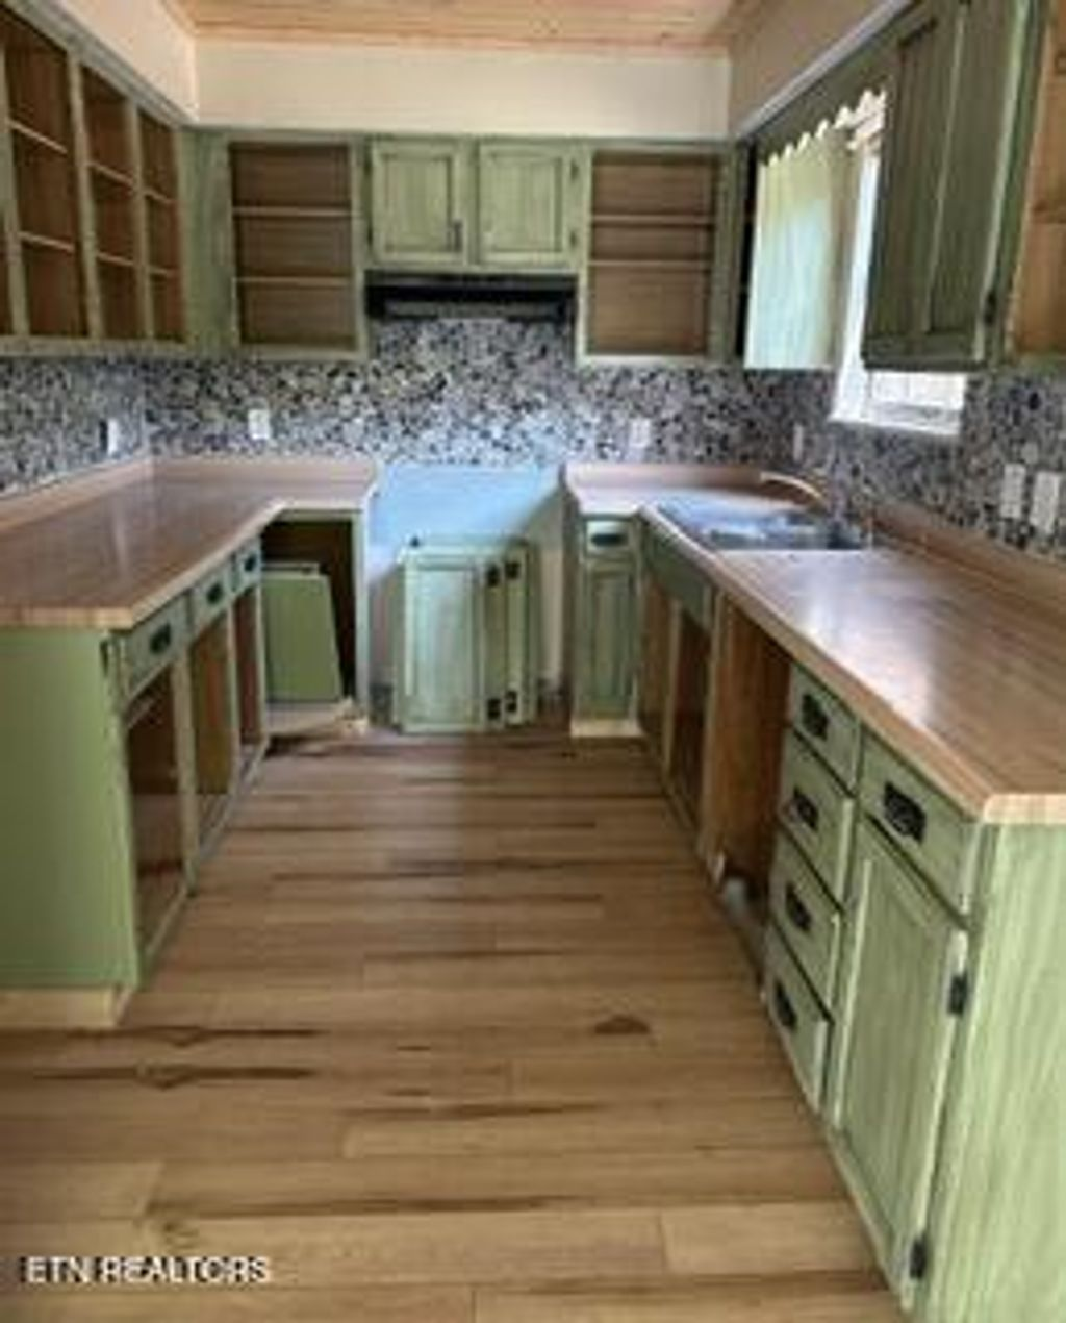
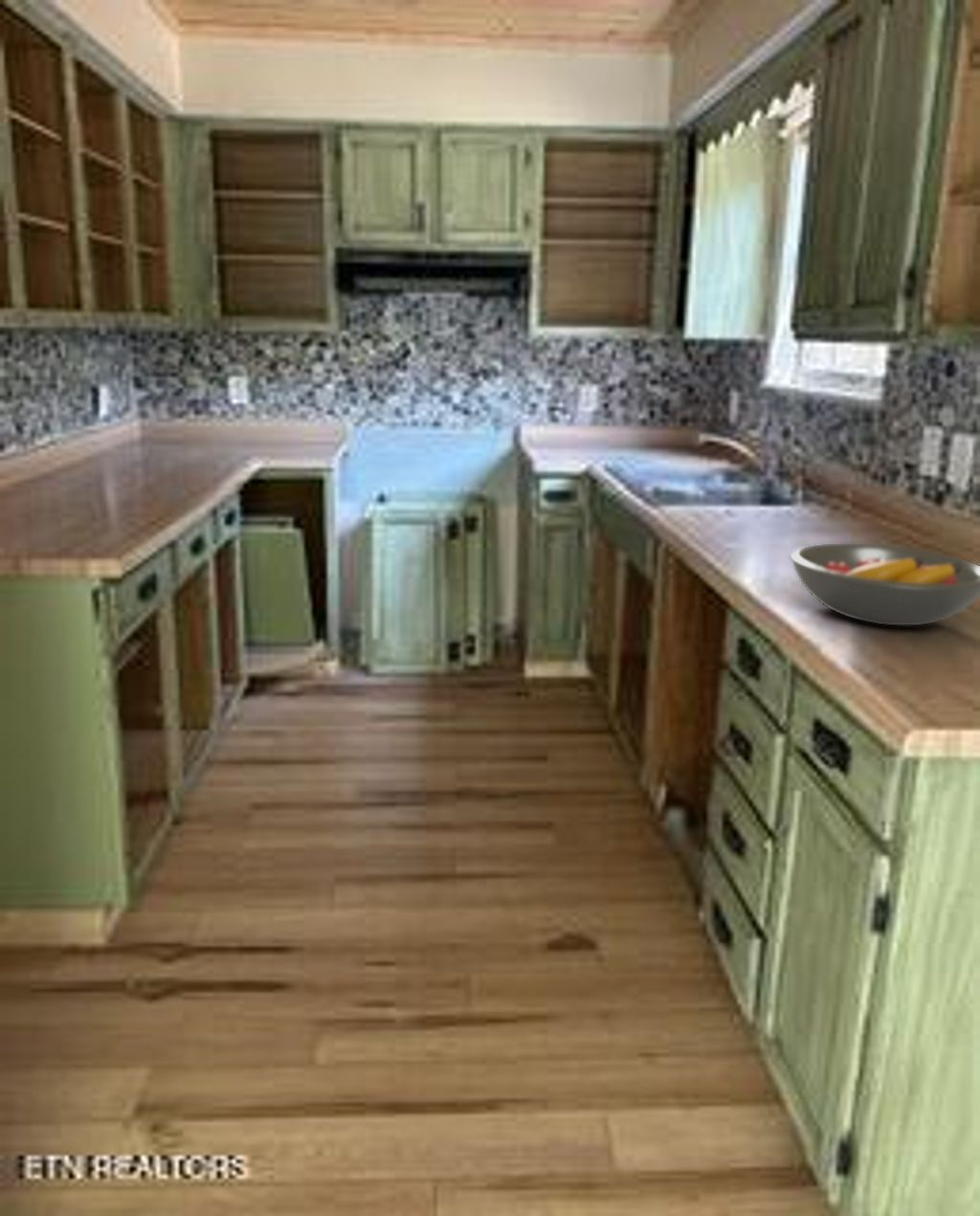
+ fruit bowl (885, 582)
